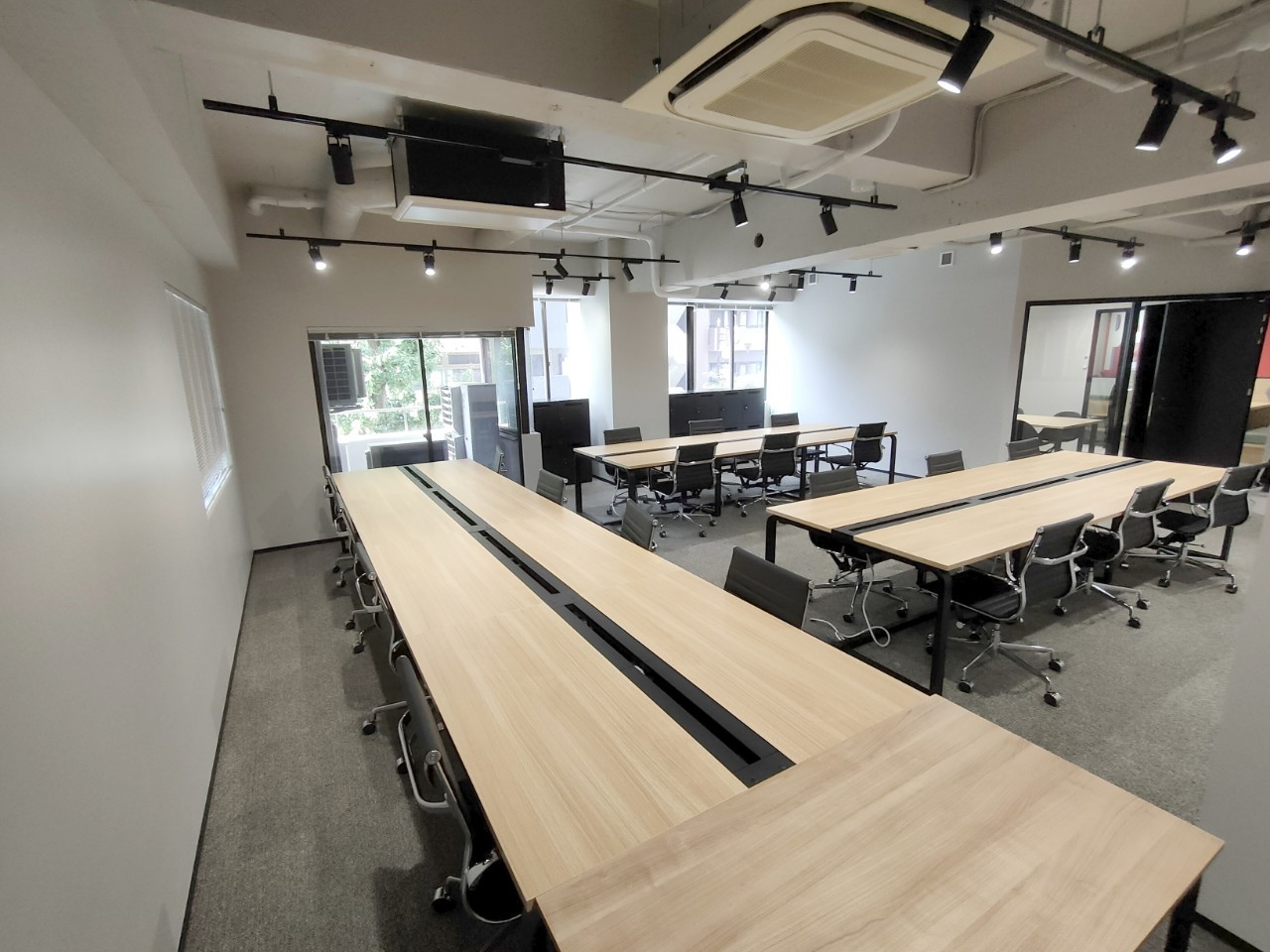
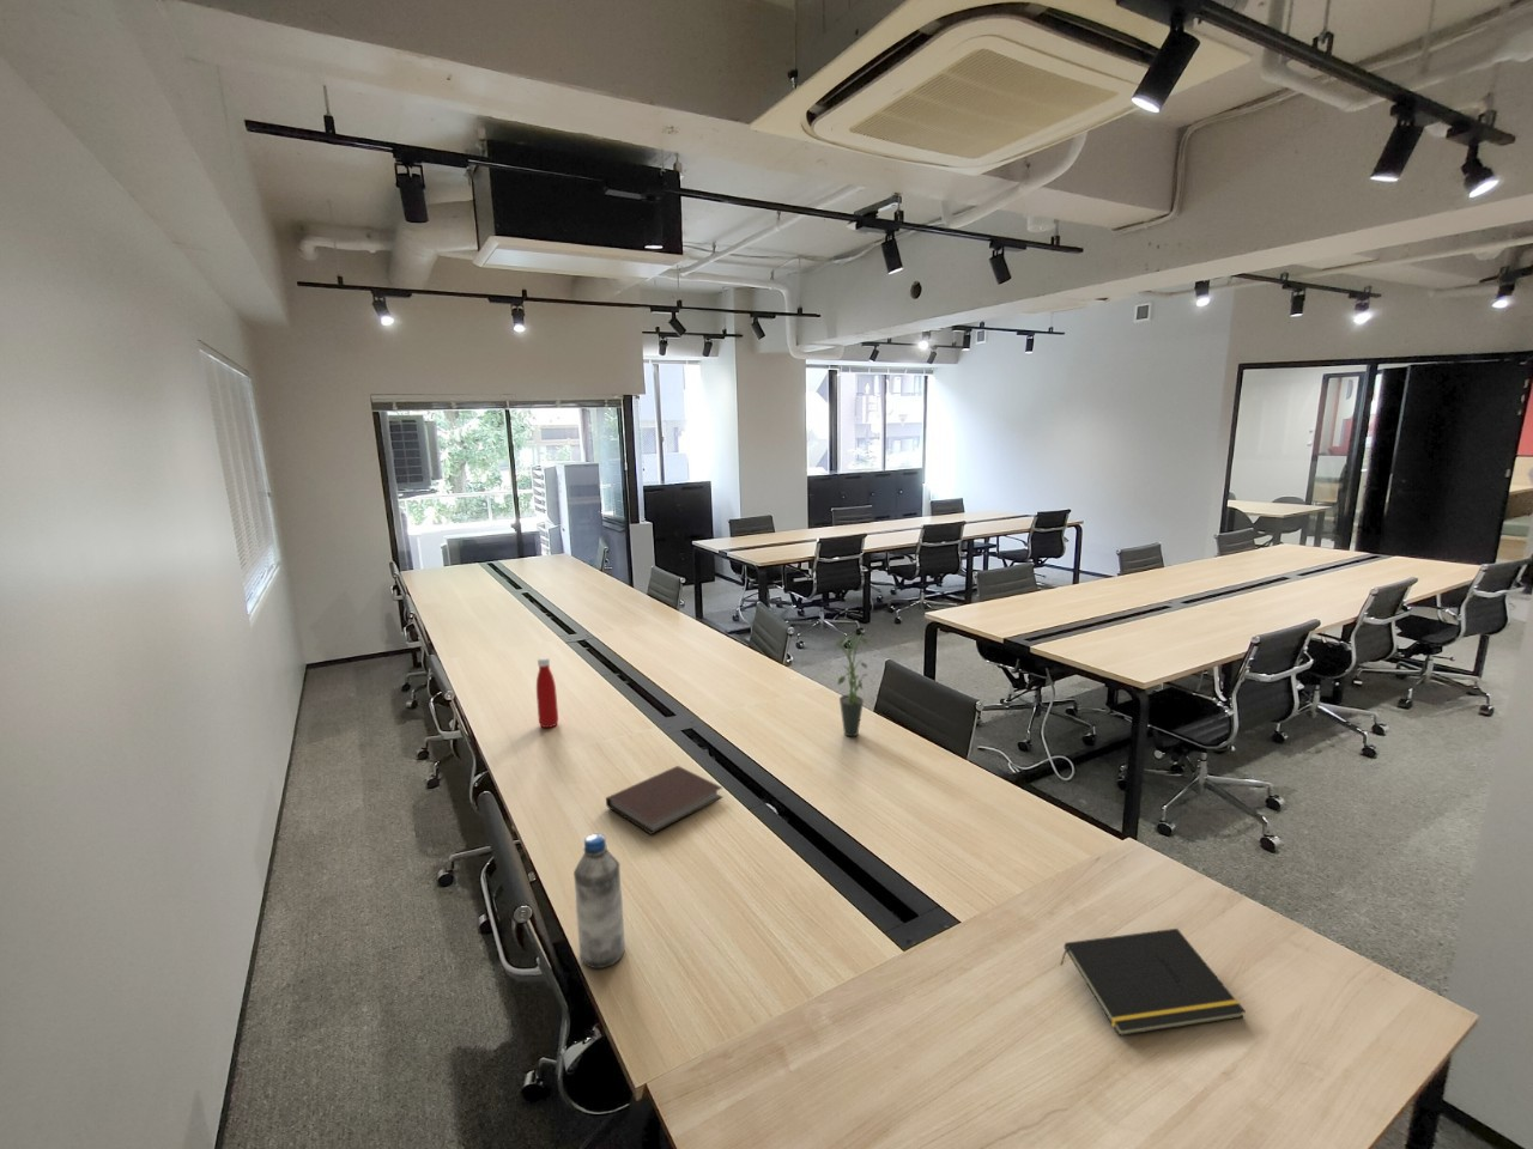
+ notebook (665, 795)
+ potted plant (852, 682)
+ water bottle (599, 897)
+ bottle (546, 692)
+ notepad (1149, 978)
